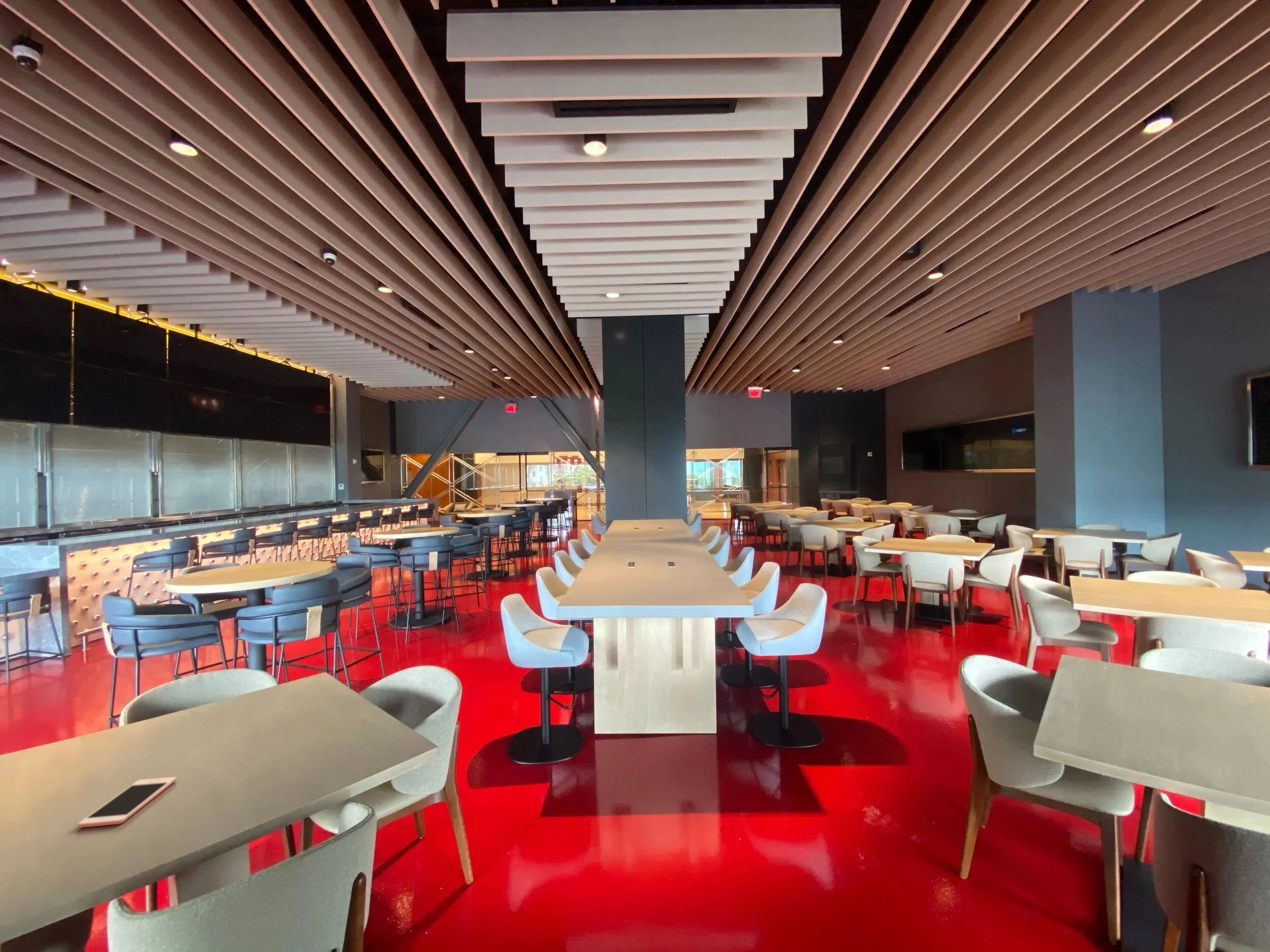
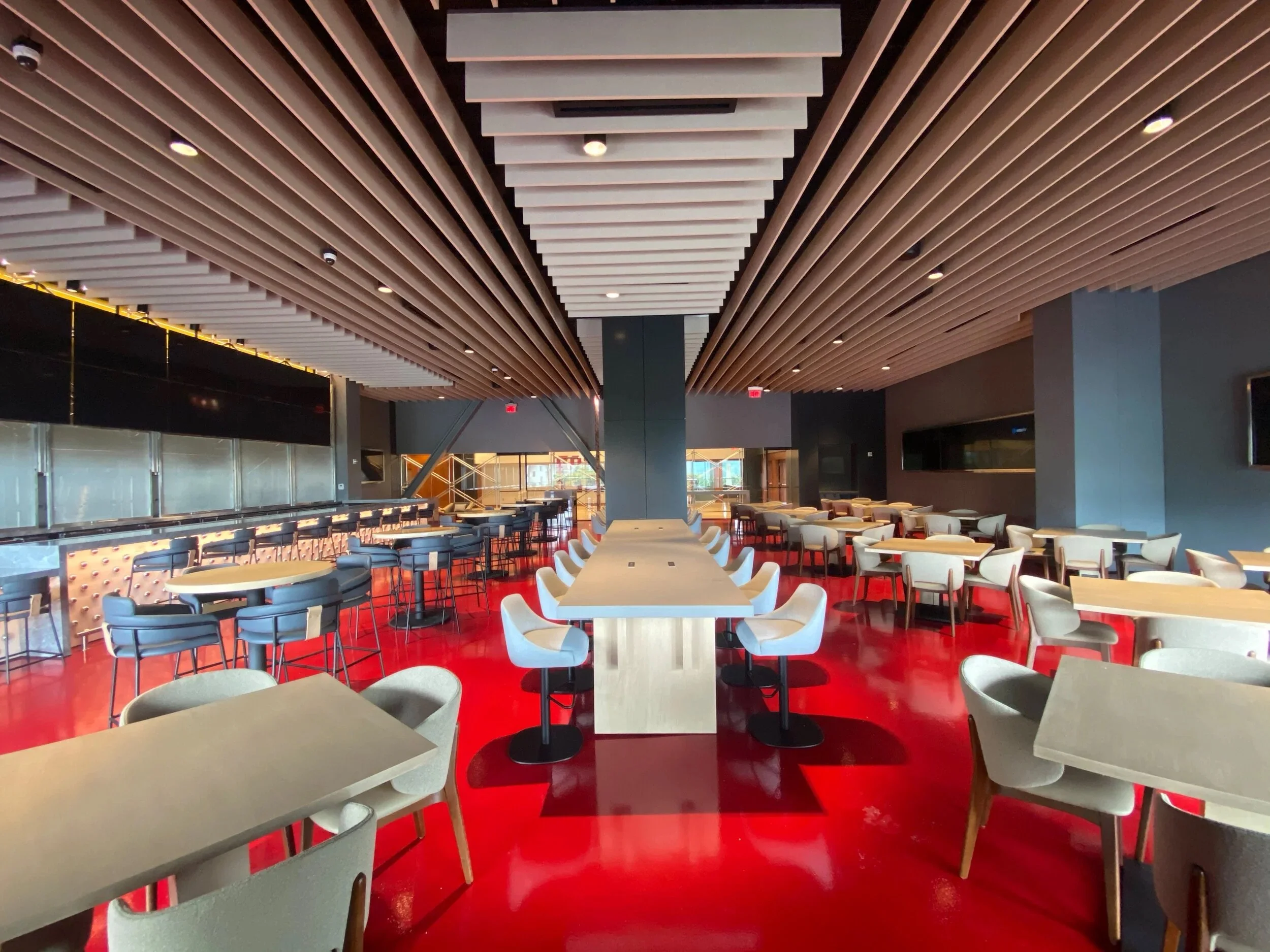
- cell phone (131, 800)
